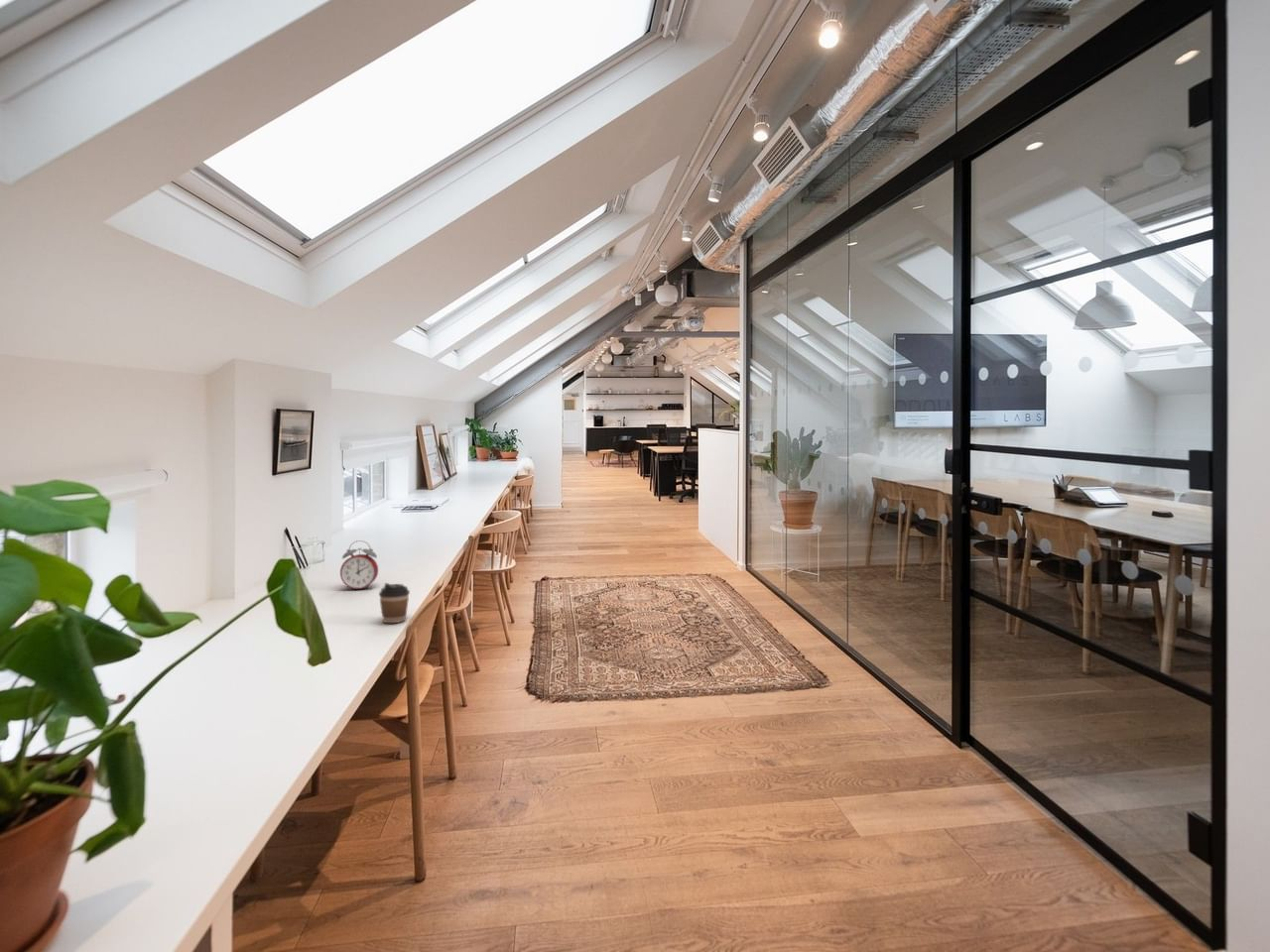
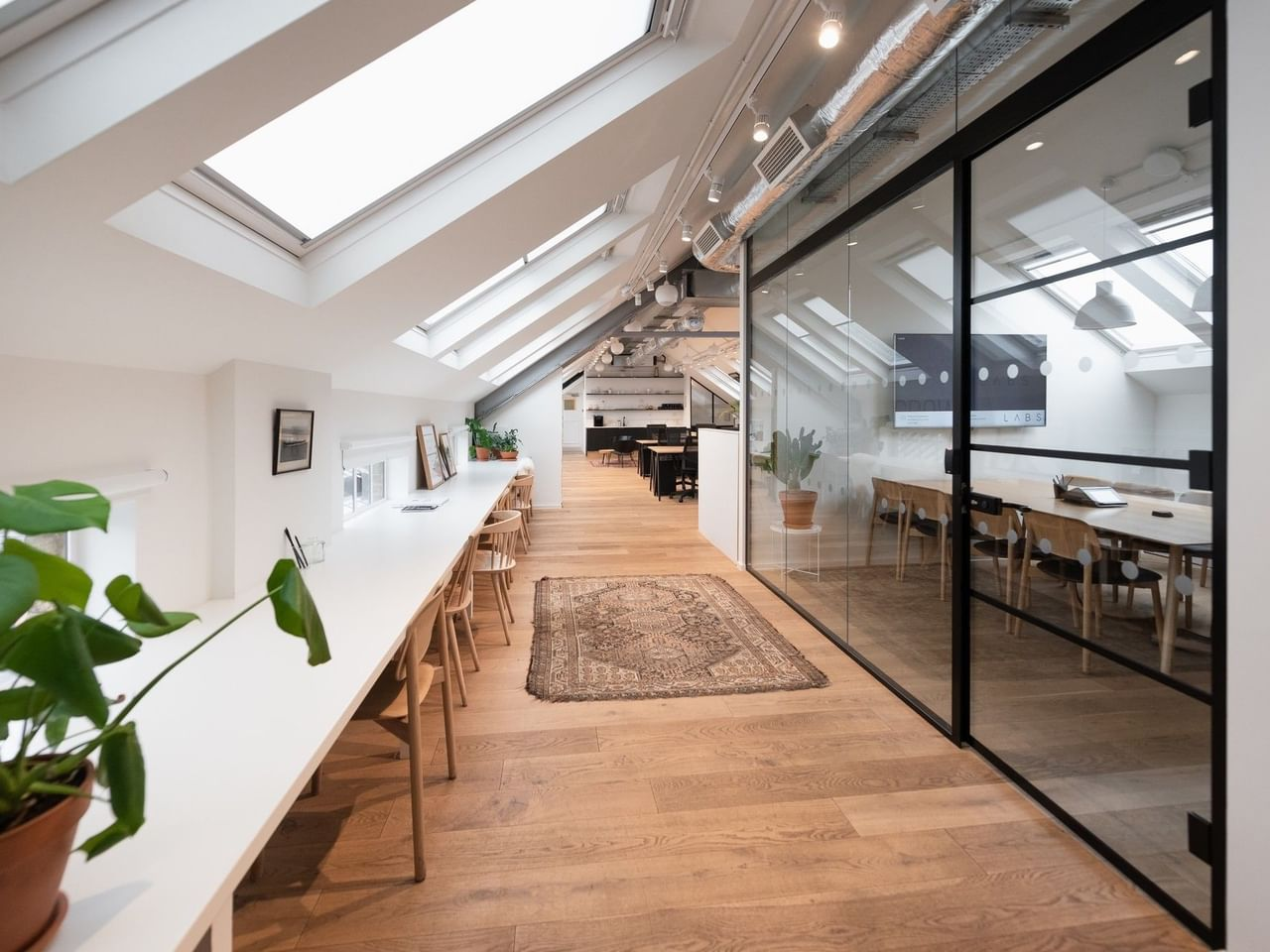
- coffee cup (394, 601)
- alarm clock (359, 564)
